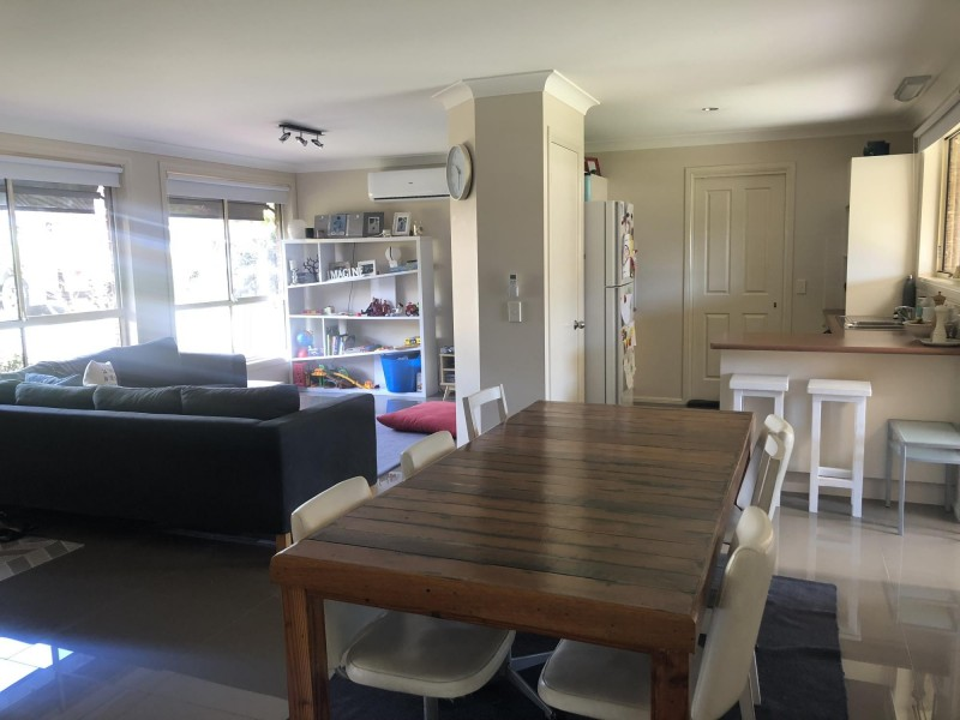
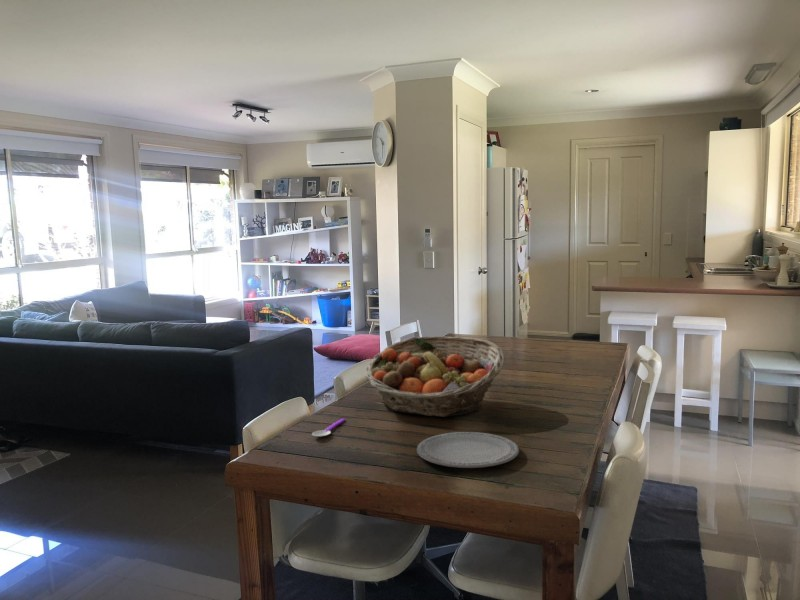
+ spoon (330, 427)
+ fruit basket (433, 374)
+ plate (467, 450)
